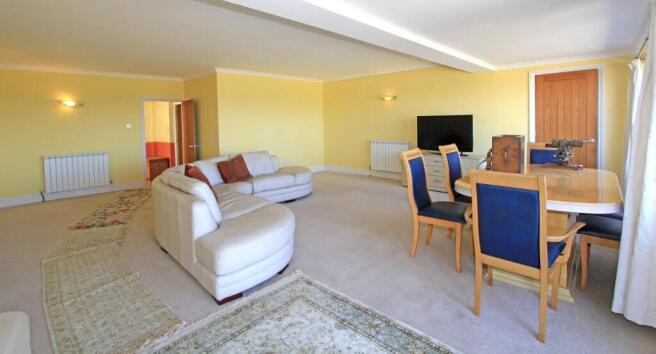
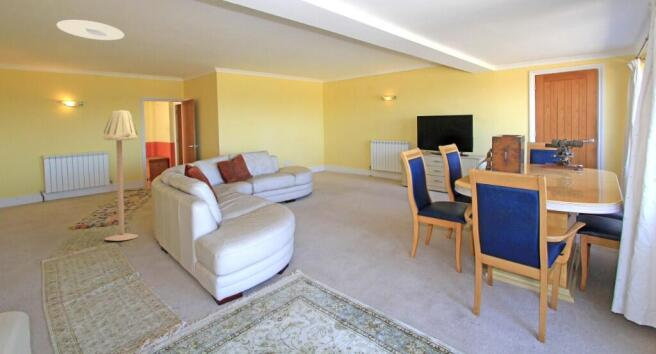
+ ceiling light (91, 27)
+ floor lamp (121, 175)
